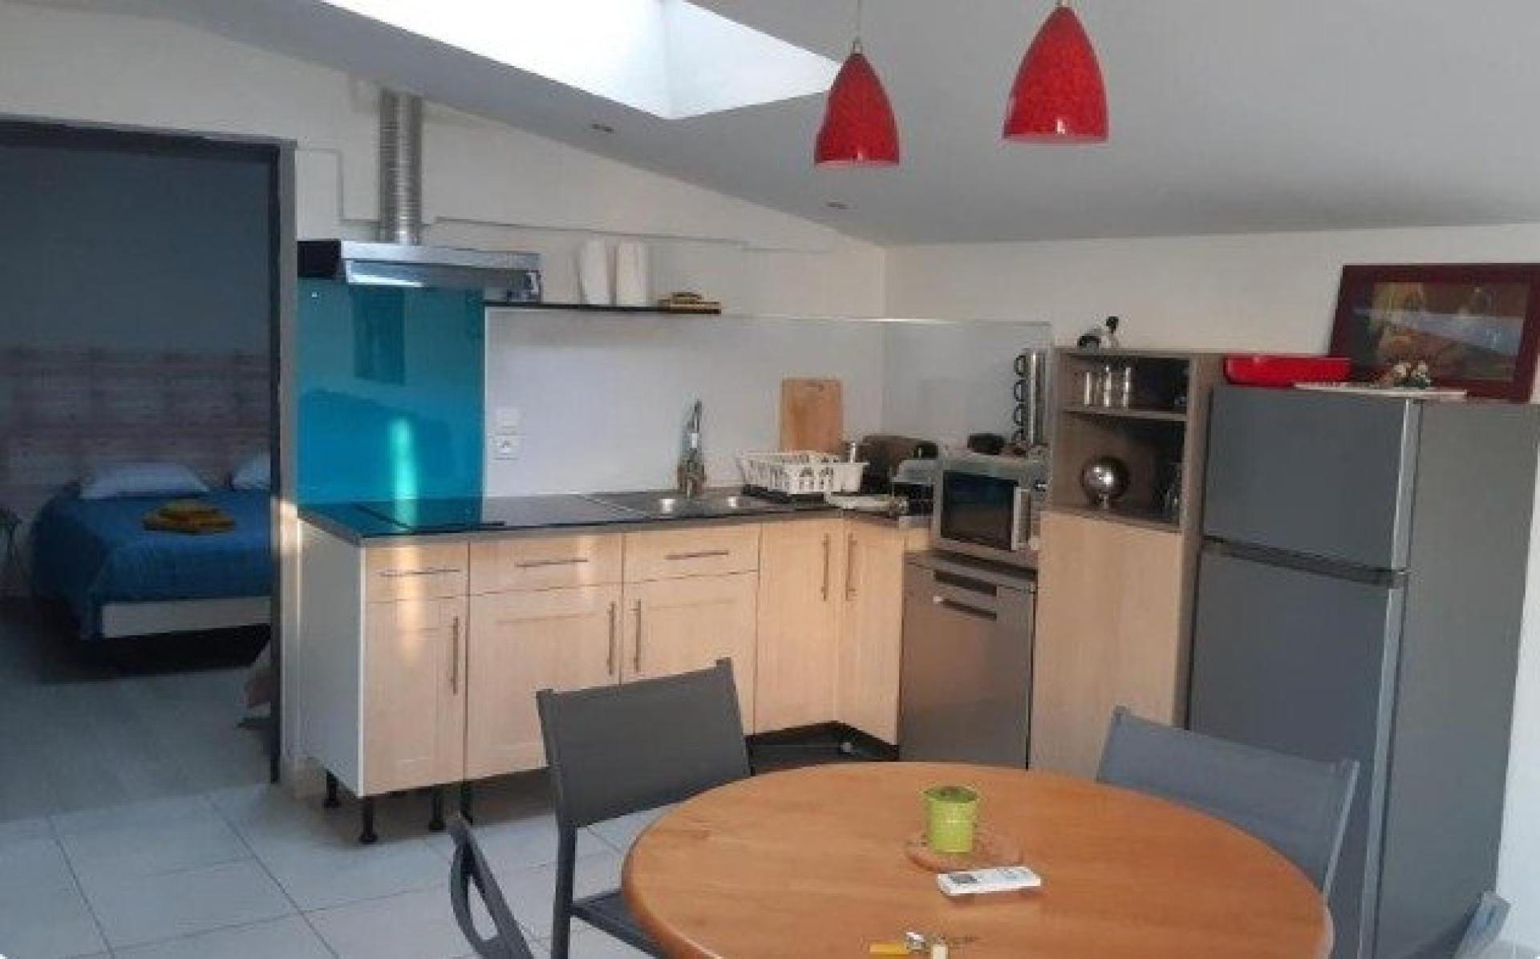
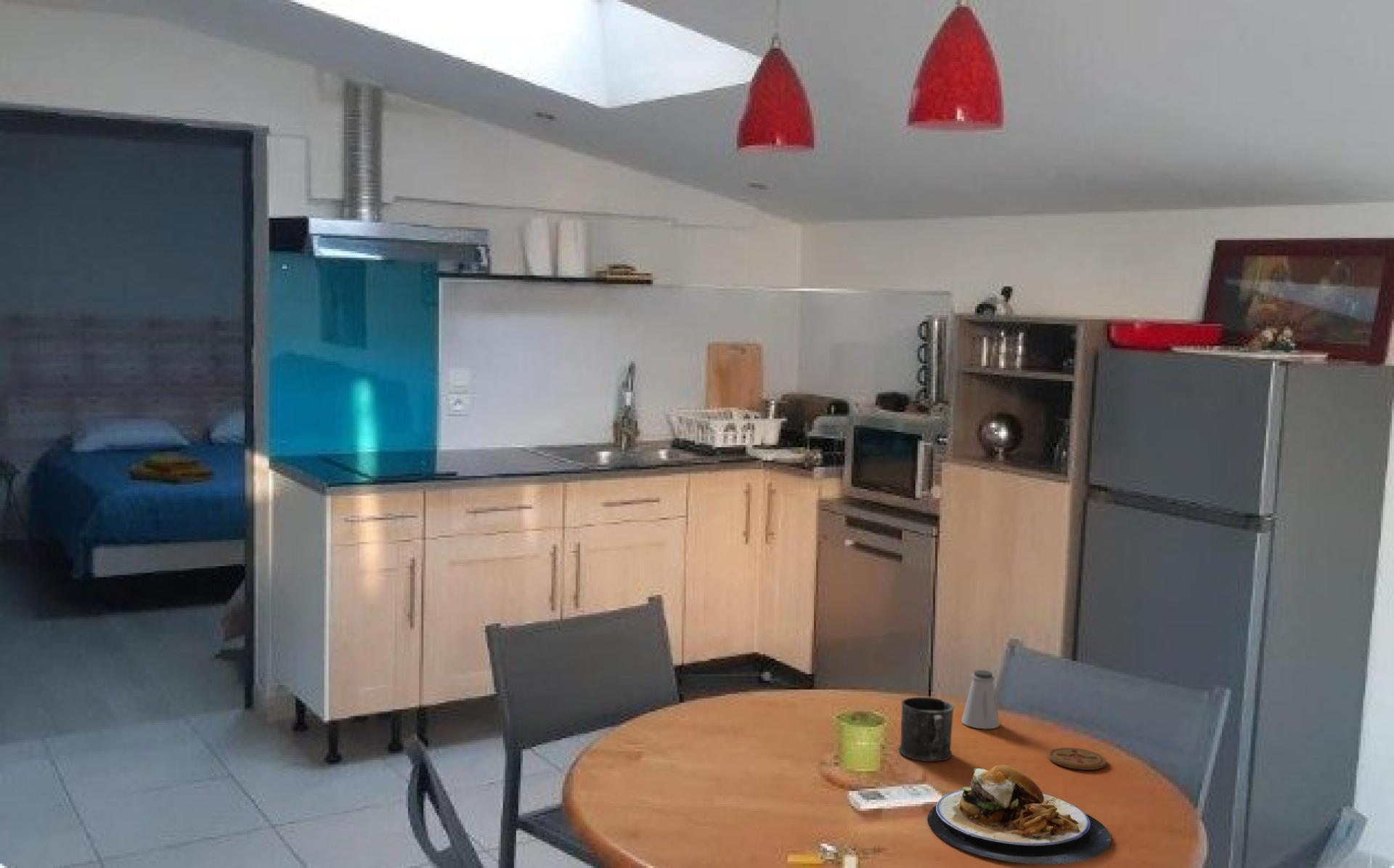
+ coaster (1077, 758)
+ plate (1019, 803)
+ saltshaker (982, 697)
+ mug (929, 730)
